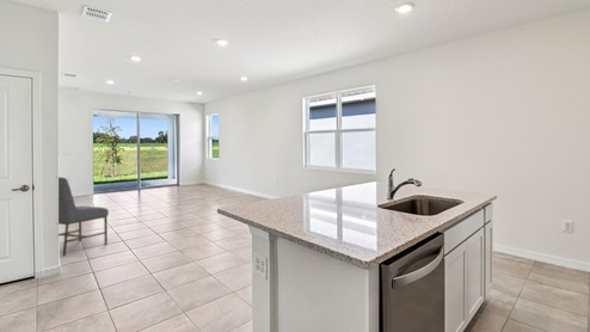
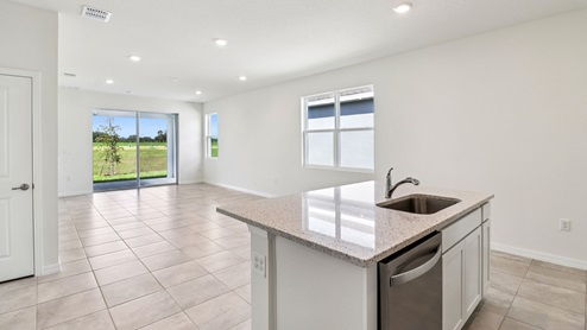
- chair (72, 213)
